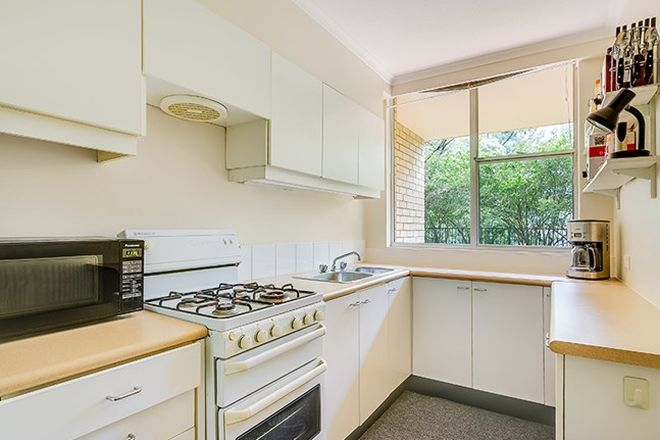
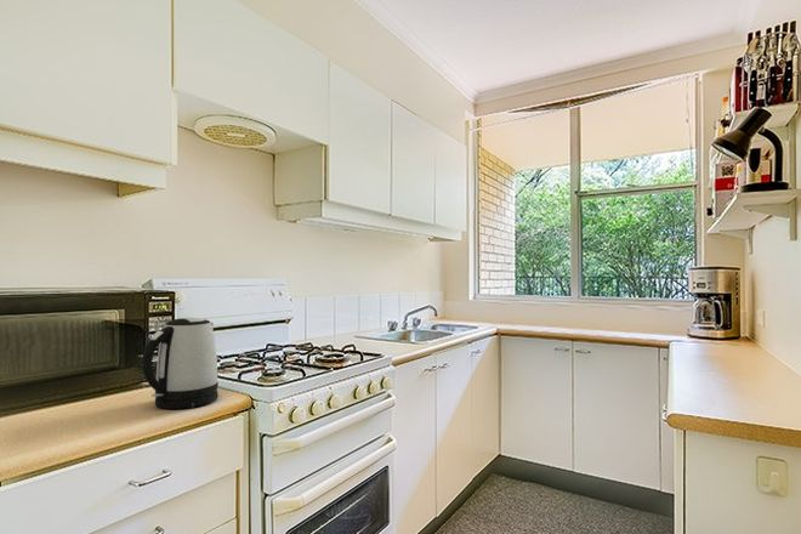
+ kettle (180, 360)
